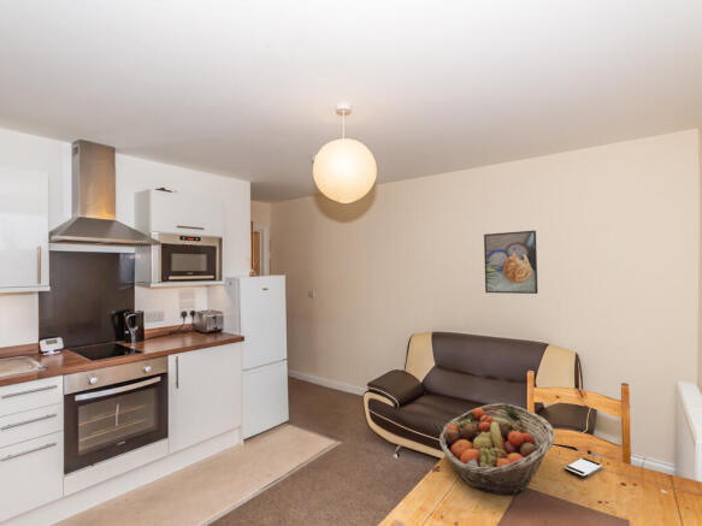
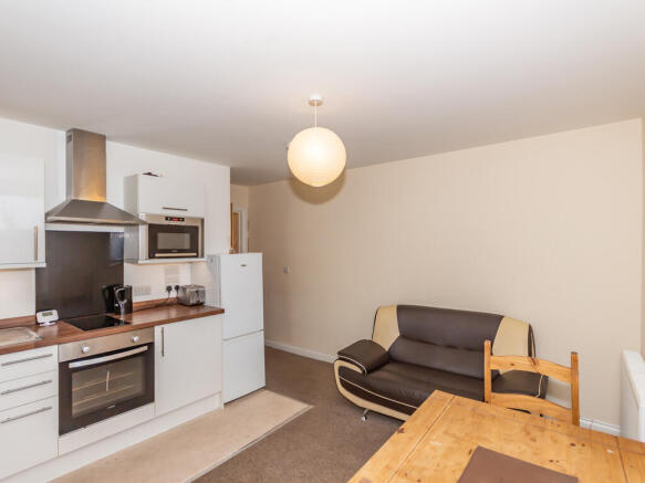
- fruit basket (492, 443)
- smartphone (583, 467)
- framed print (509, 262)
